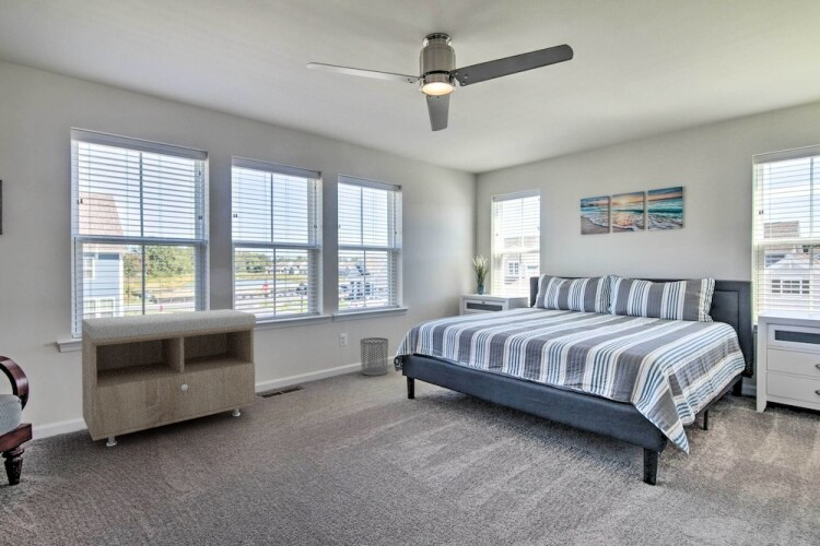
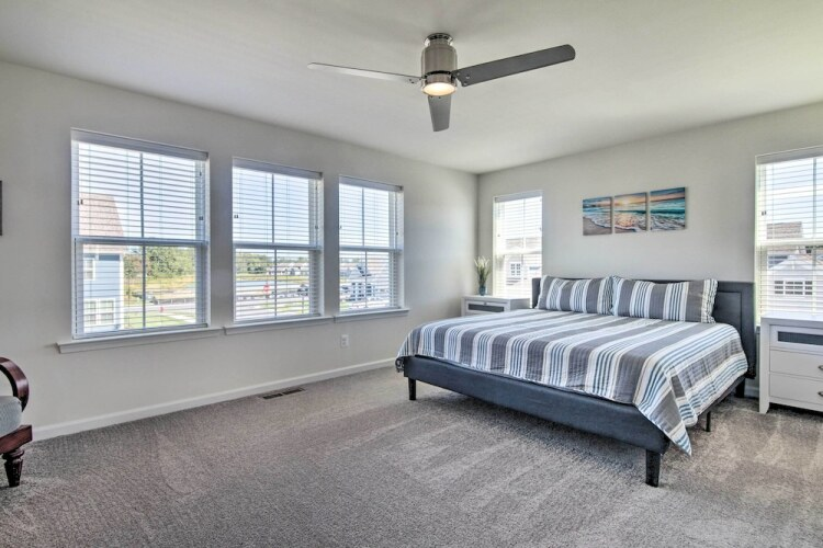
- waste bin (374, 356)
- storage bench (172, 369)
